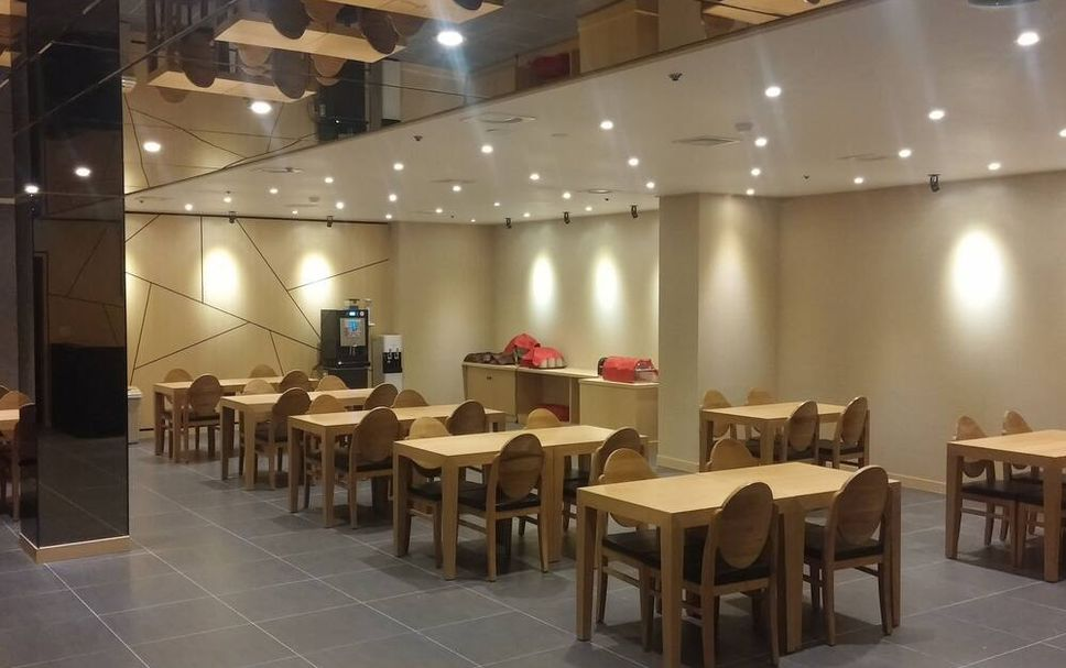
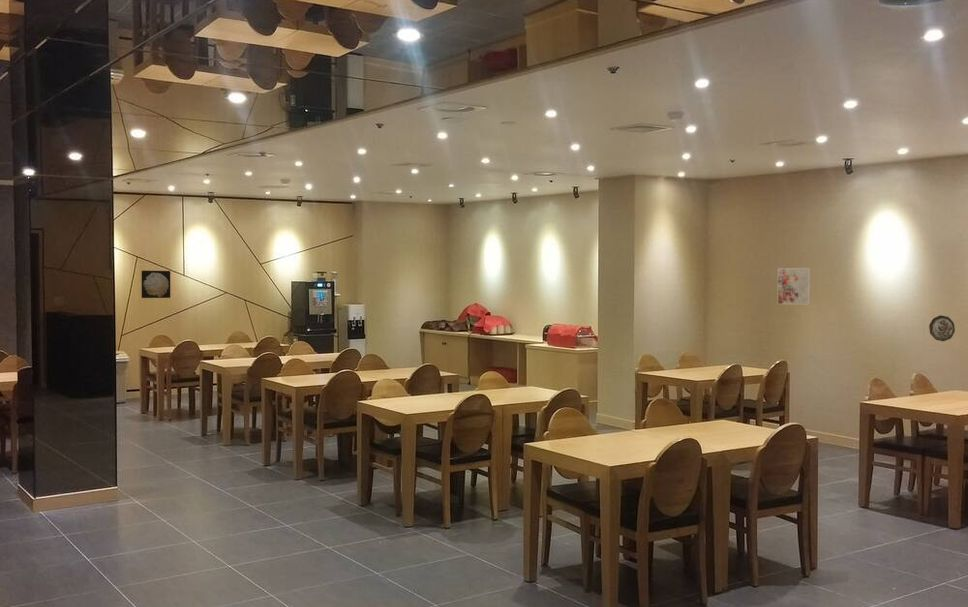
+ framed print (793, 286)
+ wall art (156, 284)
+ decorative plate (942, 328)
